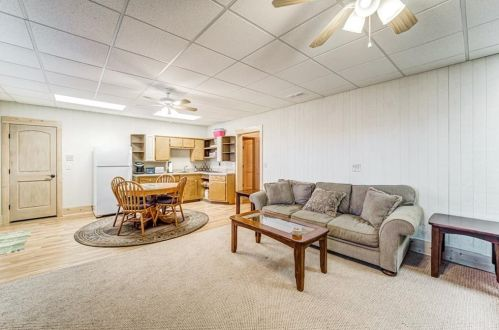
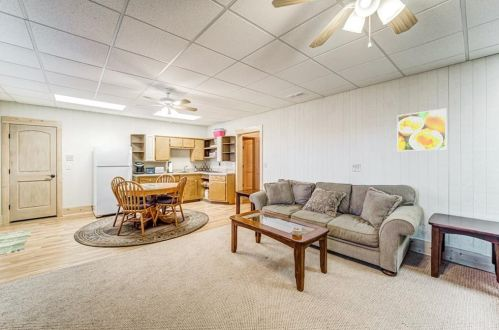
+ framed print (420, 131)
